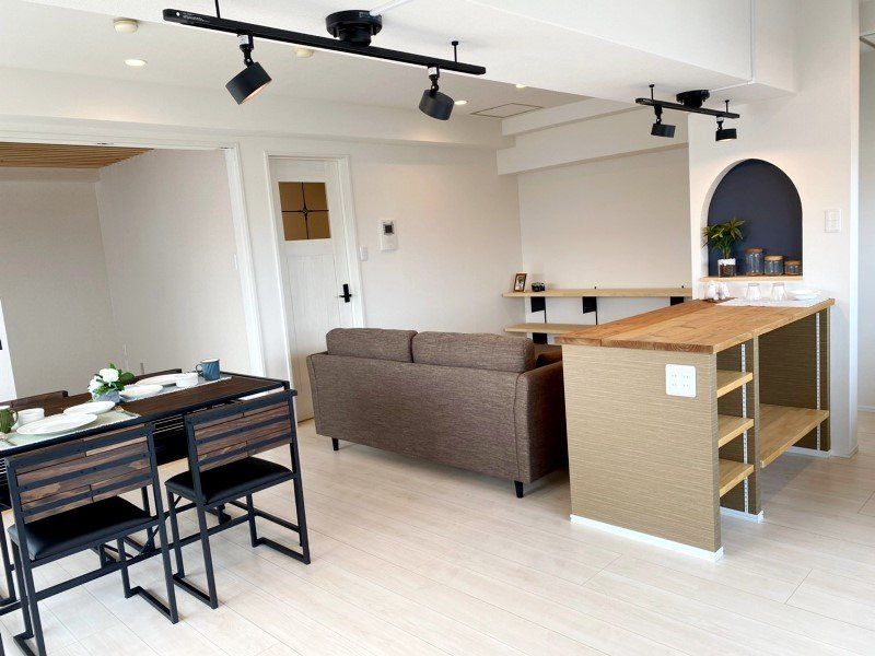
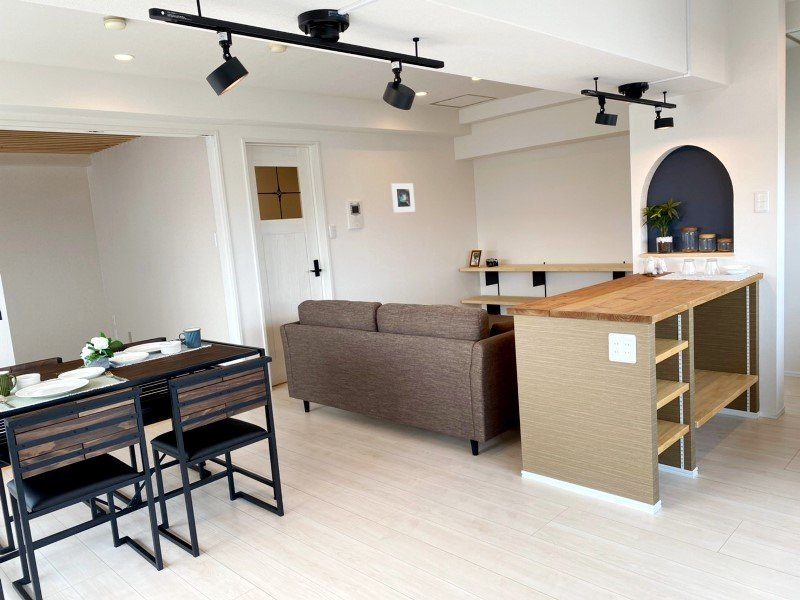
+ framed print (403, 197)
